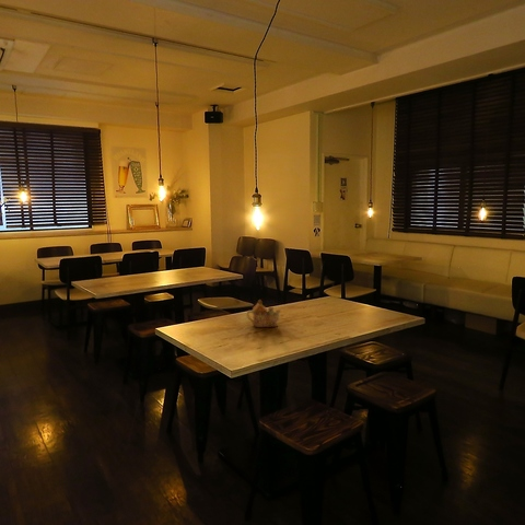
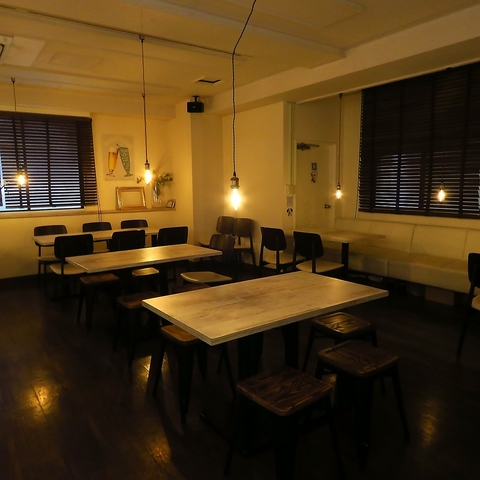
- teapot (264, 312)
